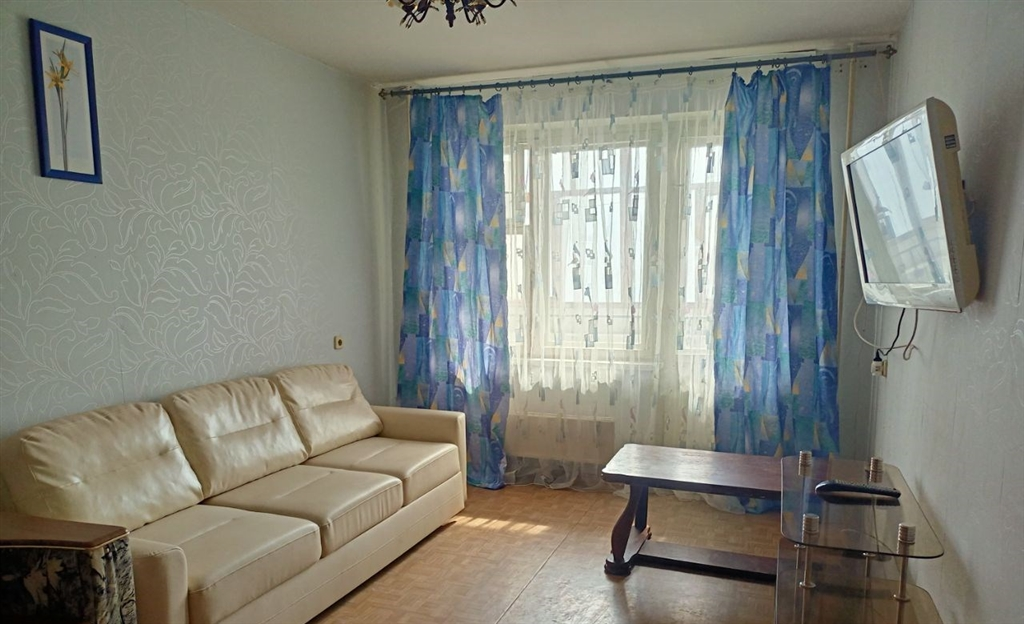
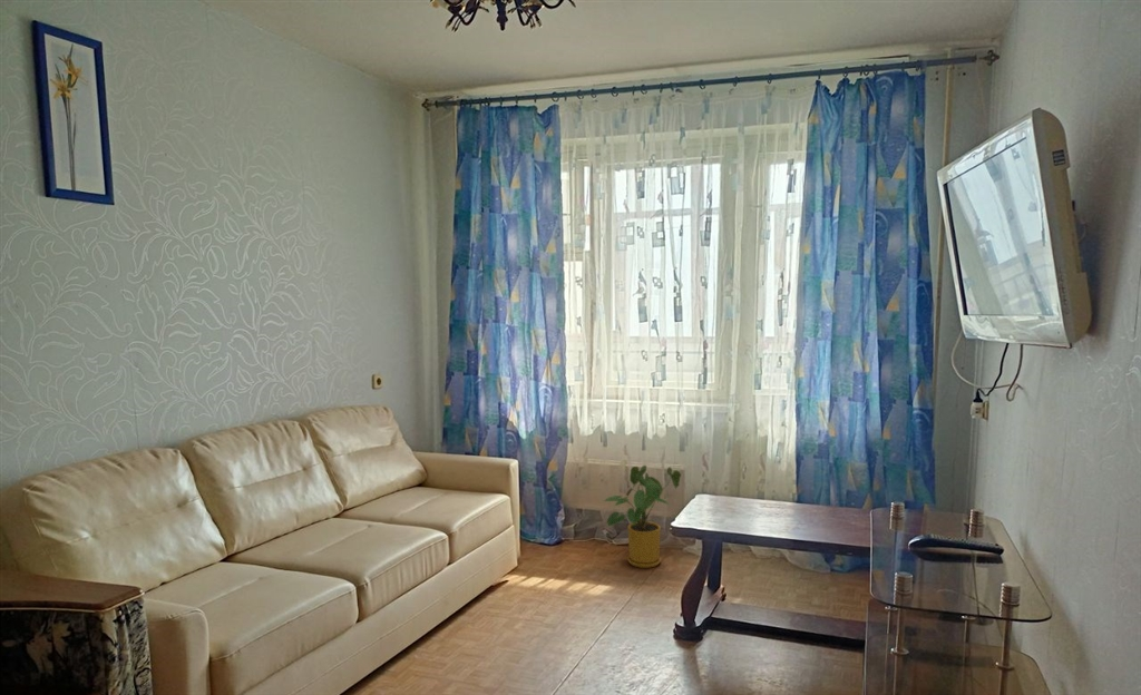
+ house plant (642, 516)
